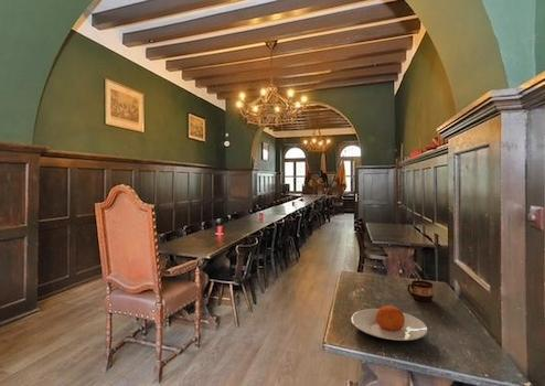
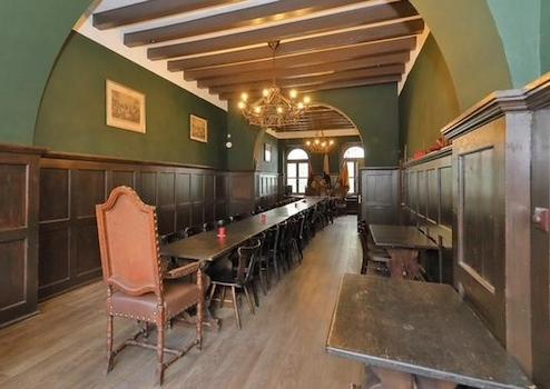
- plate (387, 320)
- cup (420, 290)
